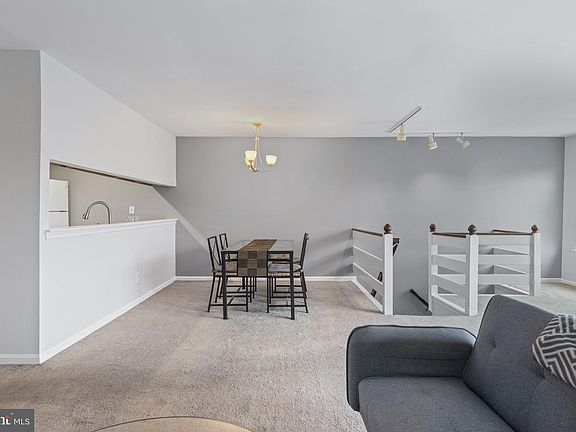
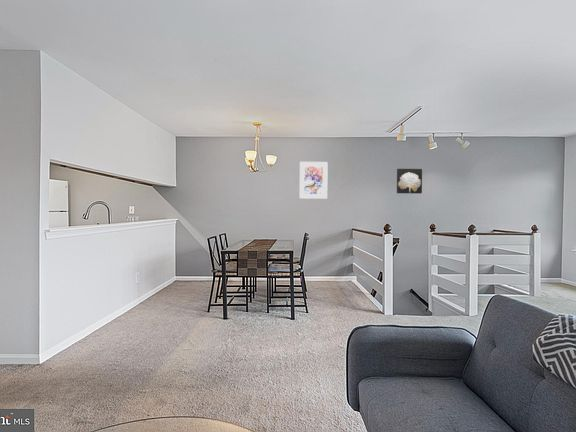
+ wall art (409, 181)
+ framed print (313, 180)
